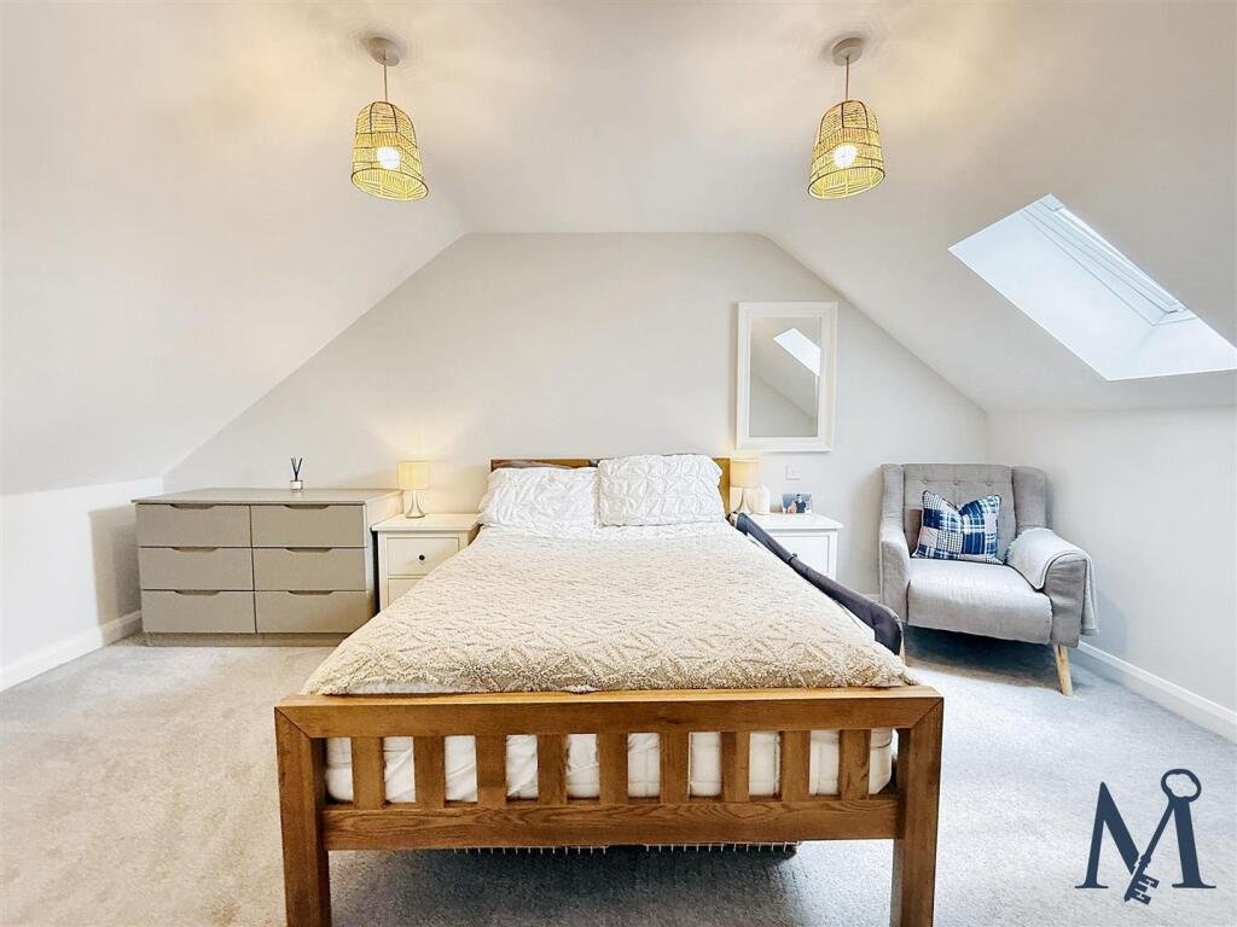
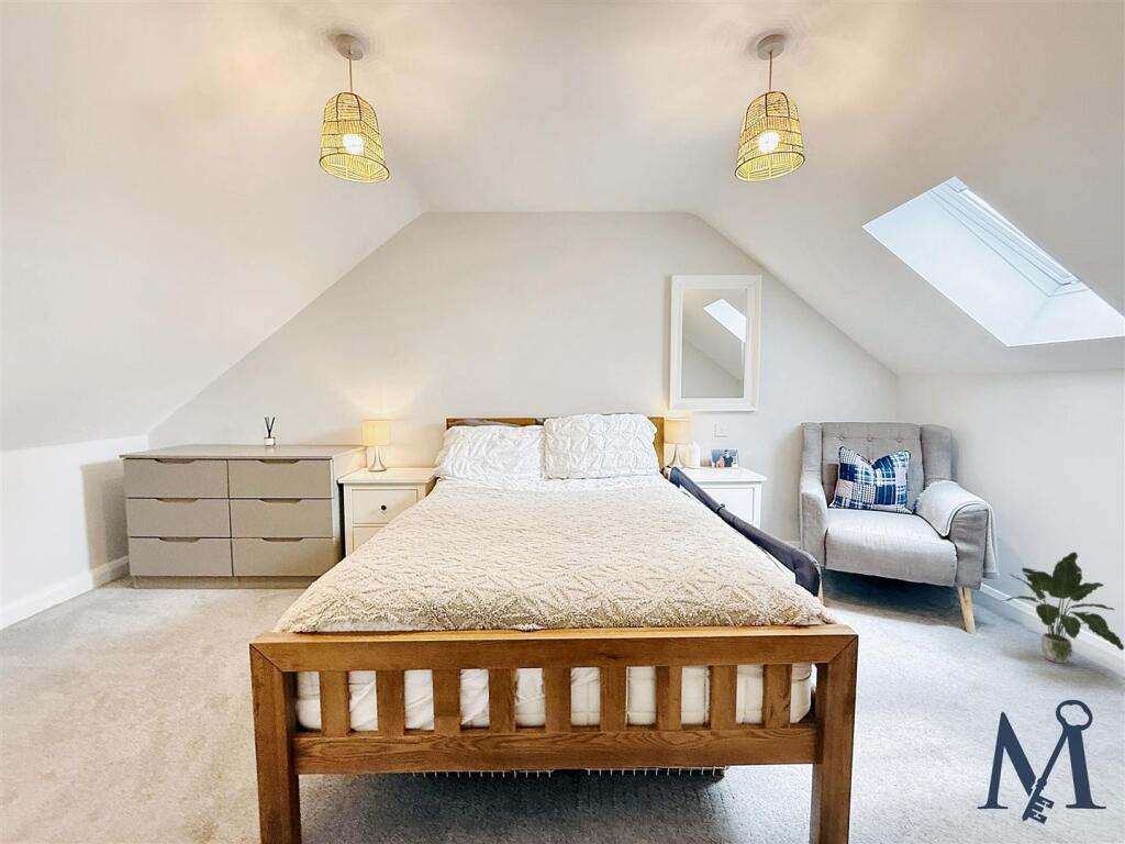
+ potted plant (1055, 607)
